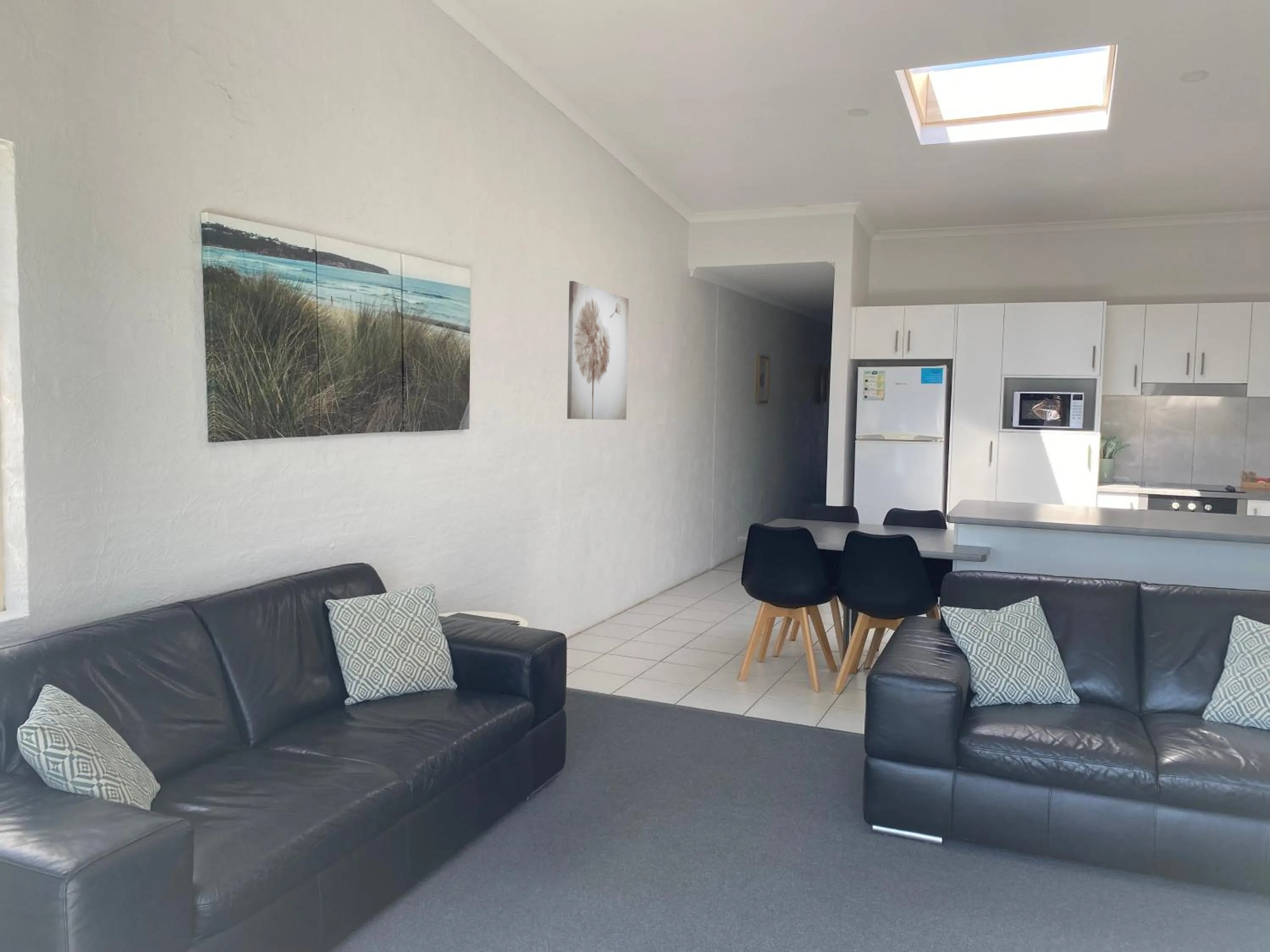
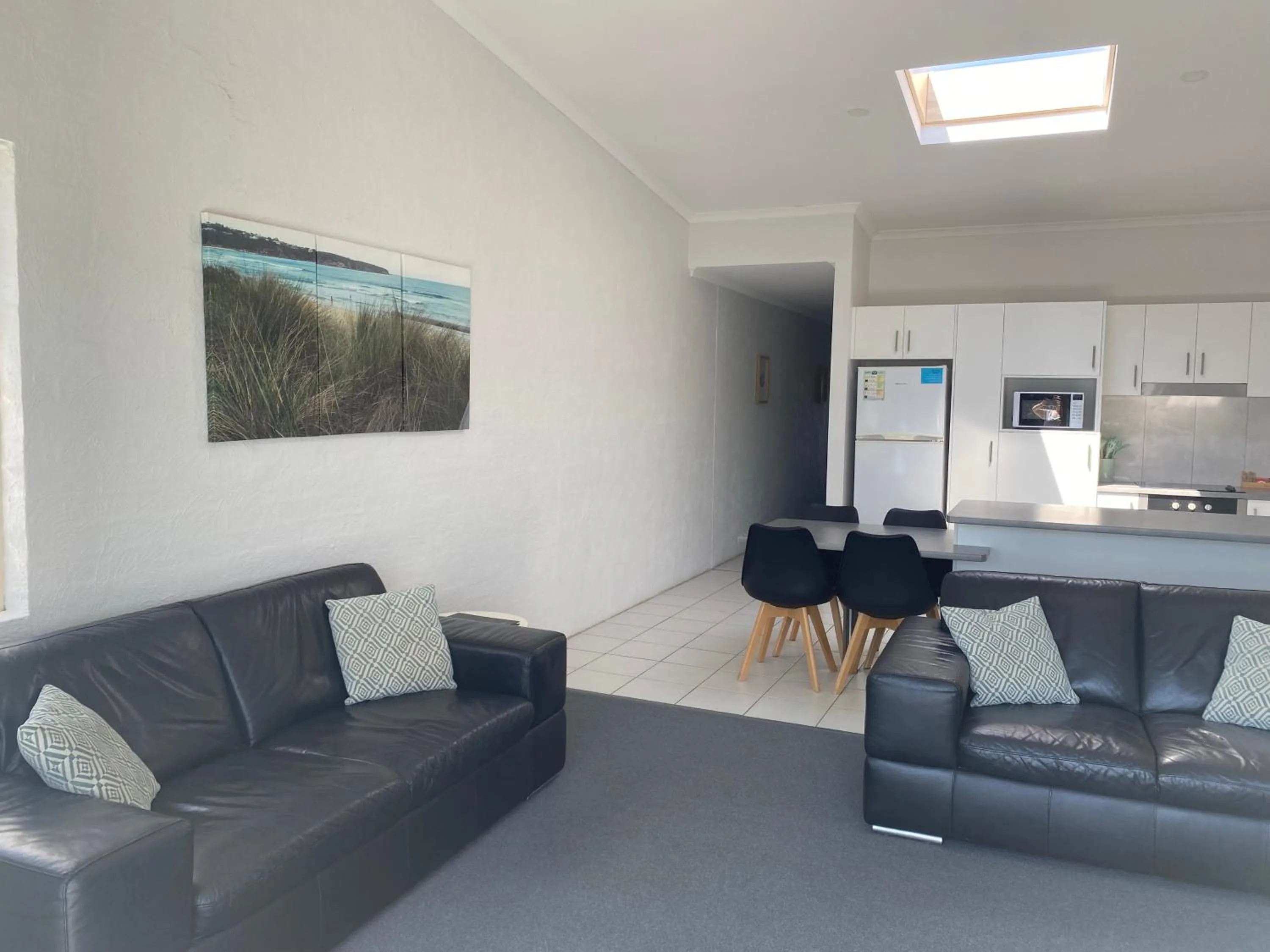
- wall art (599, 355)
